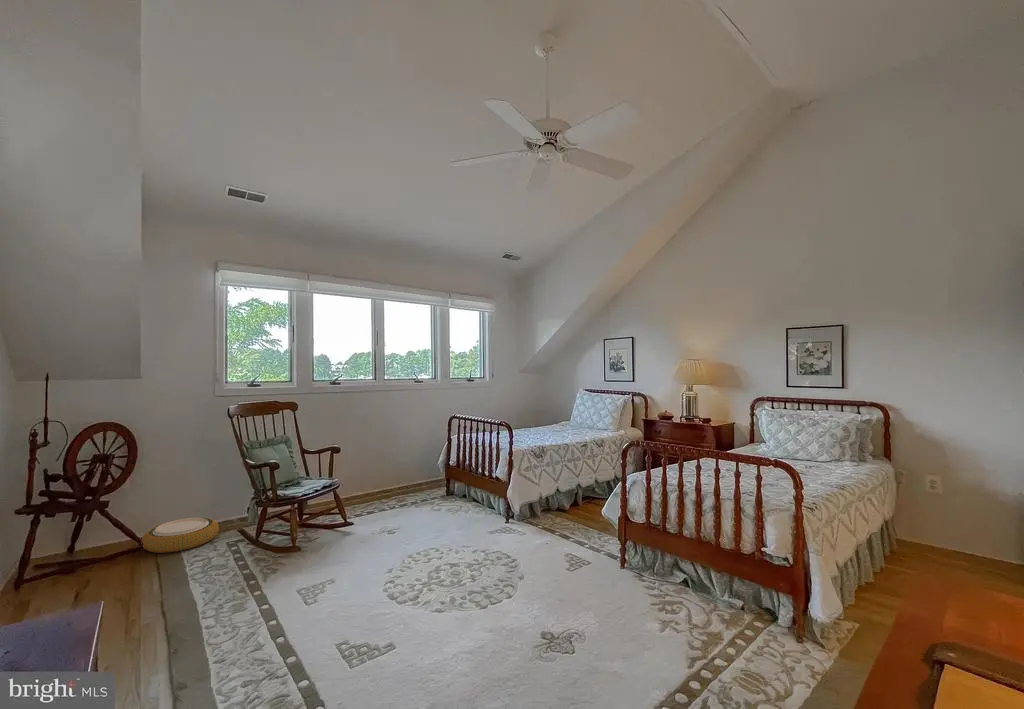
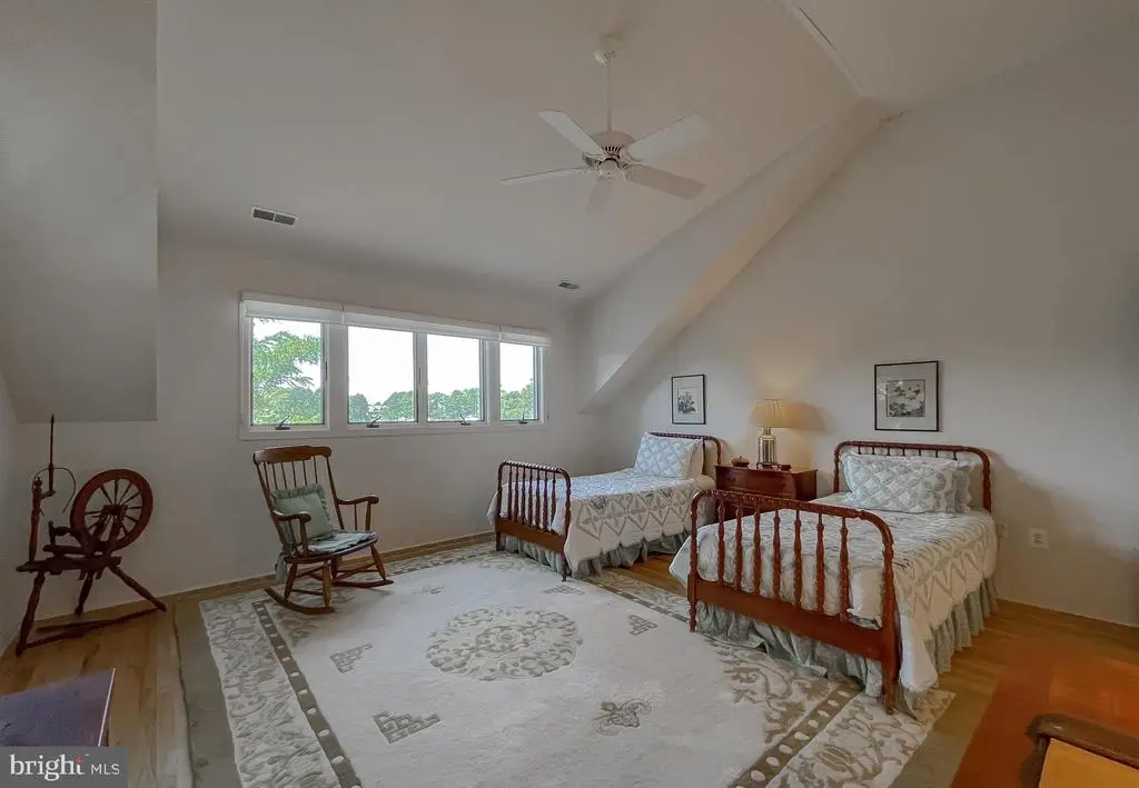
- woven basket (181, 533)
